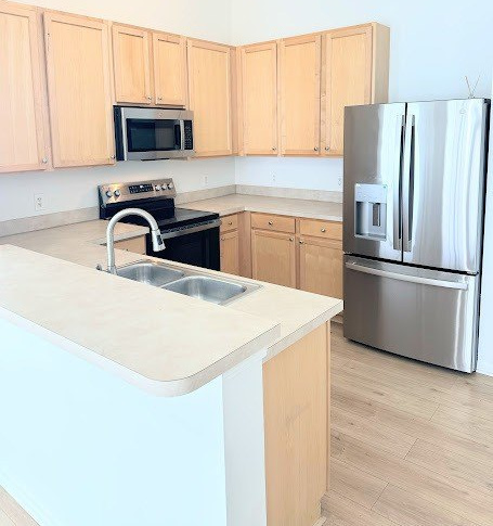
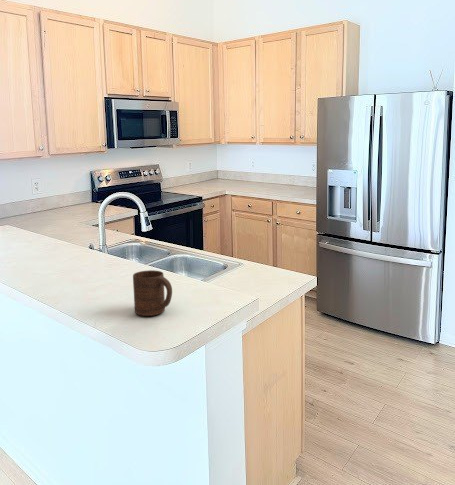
+ cup (153, 293)
